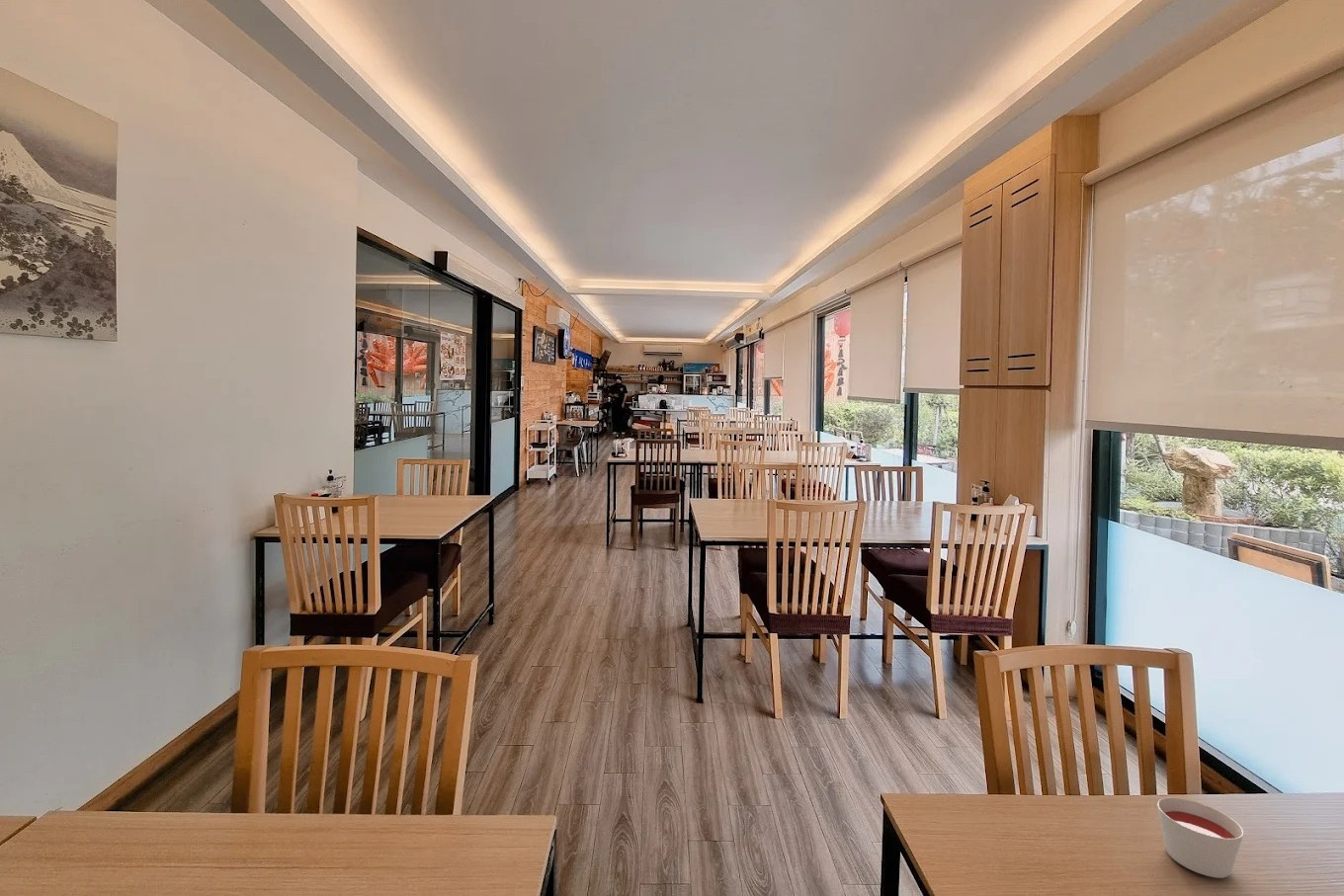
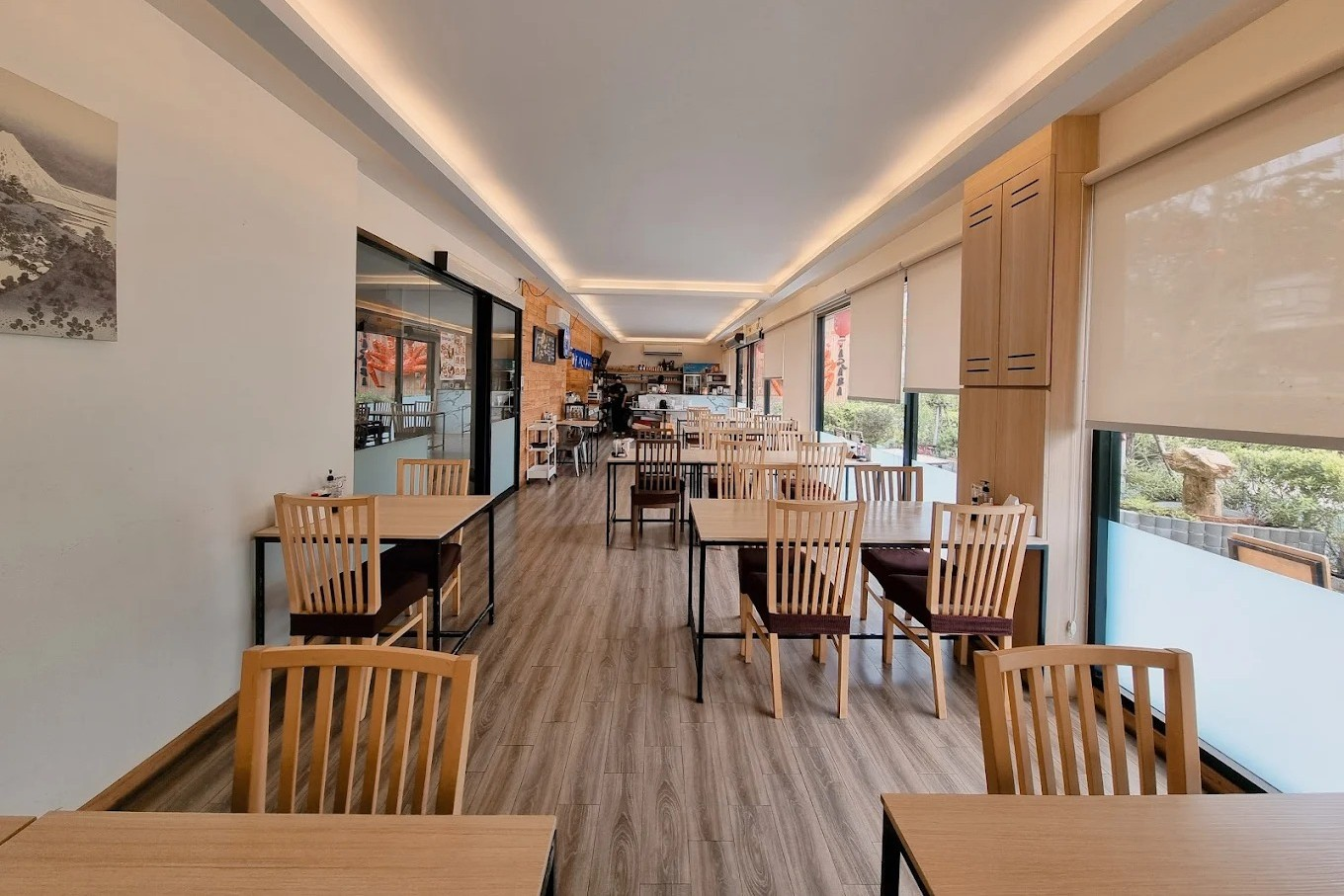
- candle (1198, 839)
